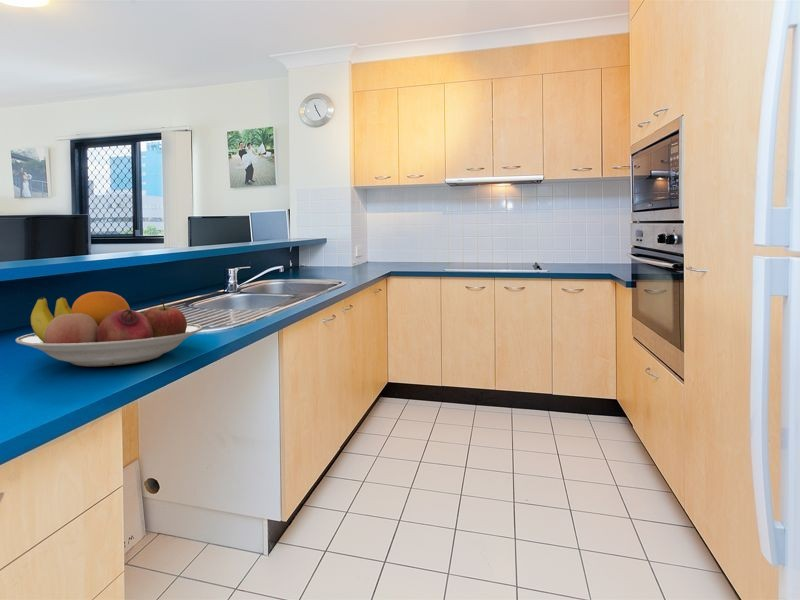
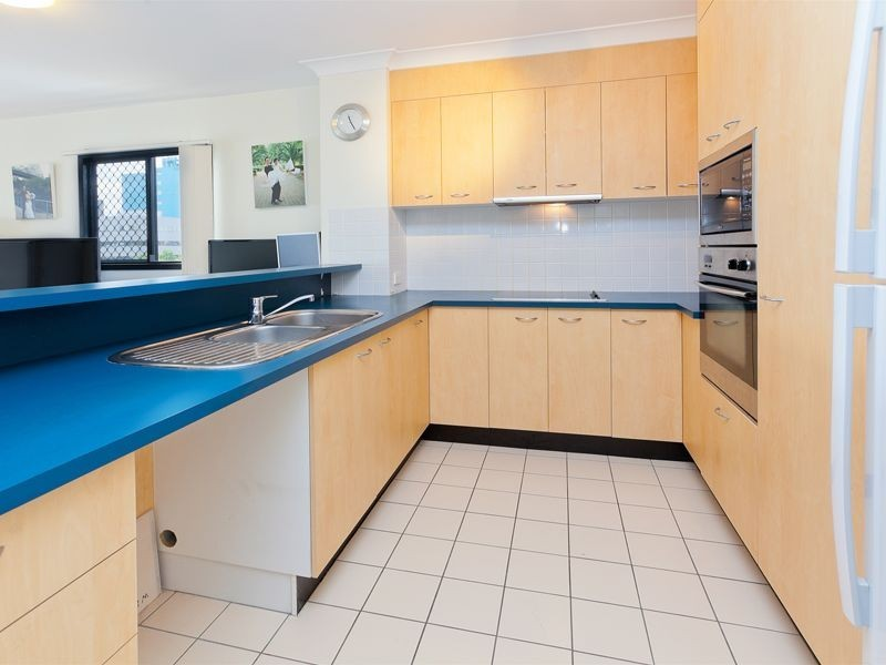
- fruit bowl (116, 325)
